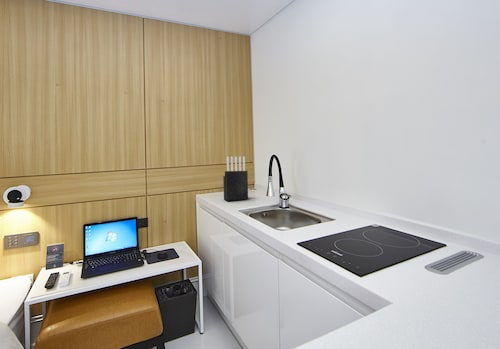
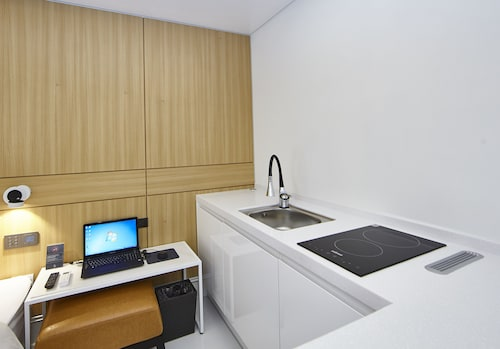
- knife block (235, 178)
